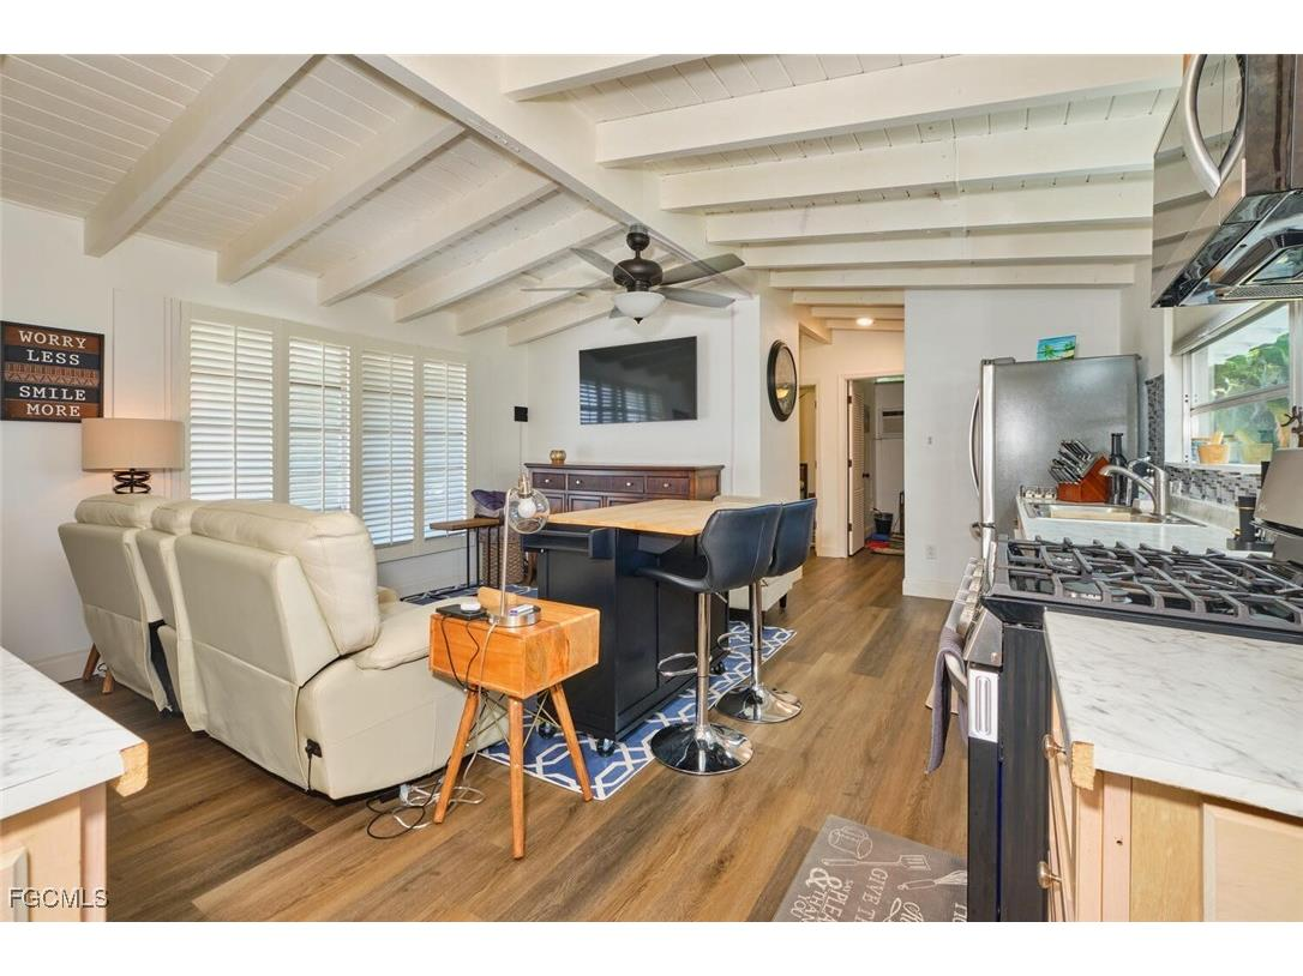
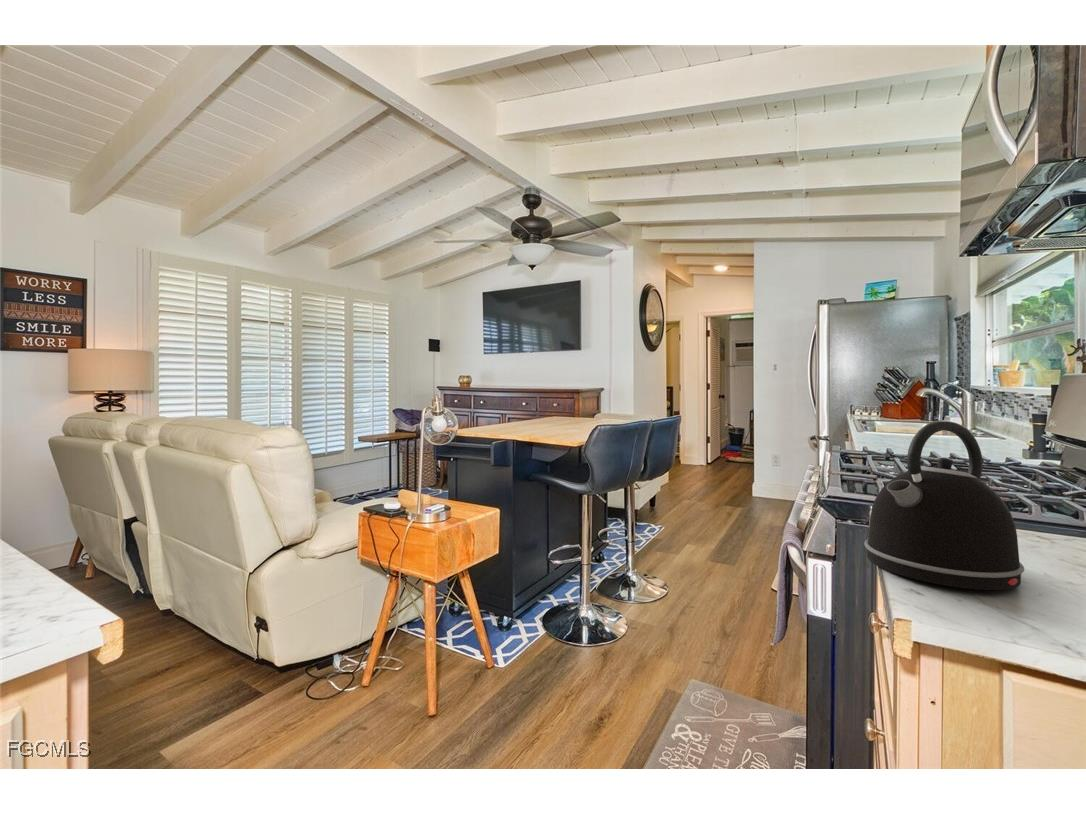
+ kettle (939, 493)
